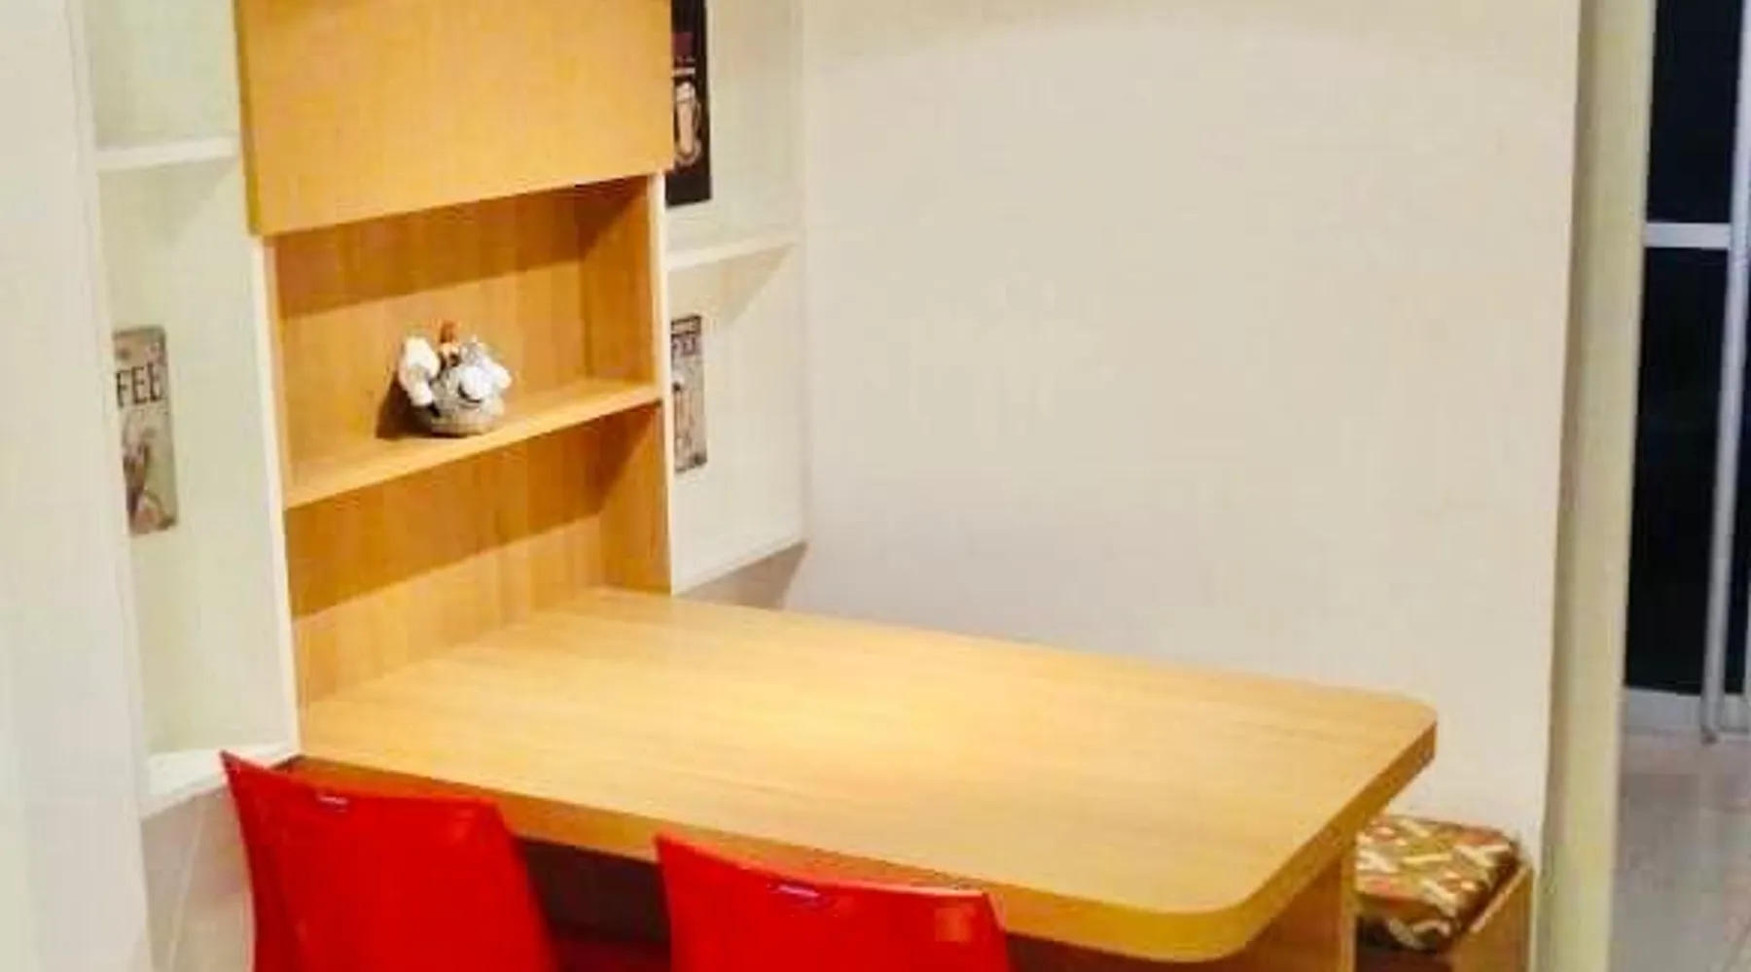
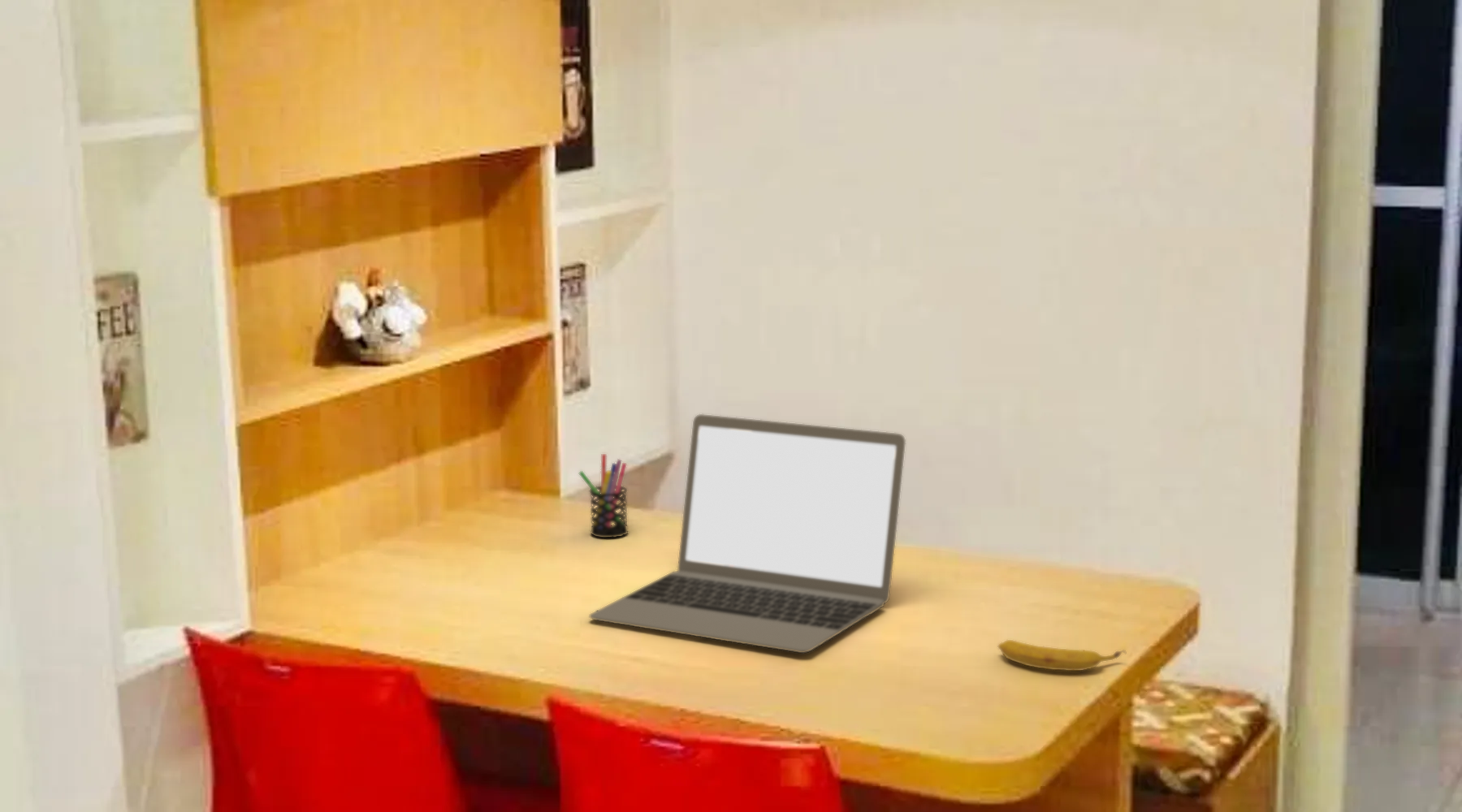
+ banana (1056, 651)
+ laptop (747, 527)
+ pen holder (603, 495)
